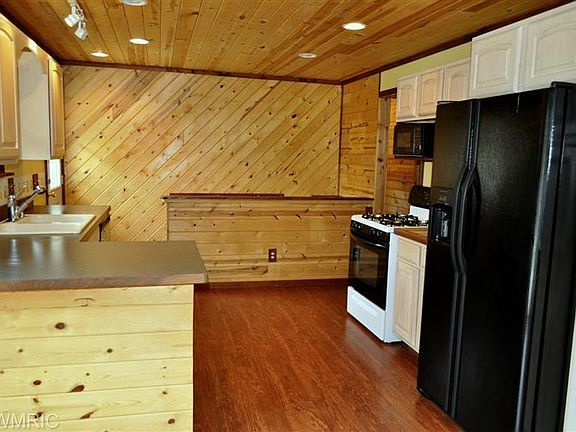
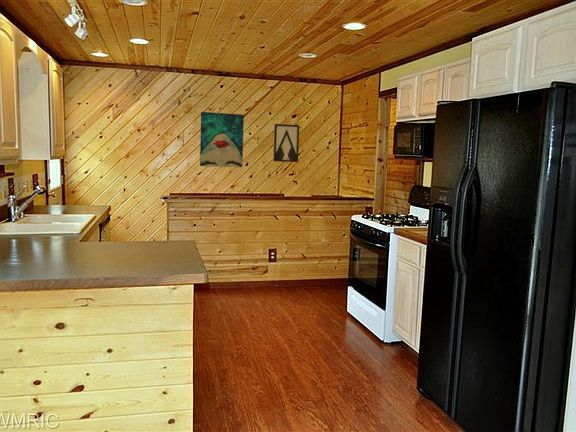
+ wall art (286, 143)
+ wall art (222, 140)
